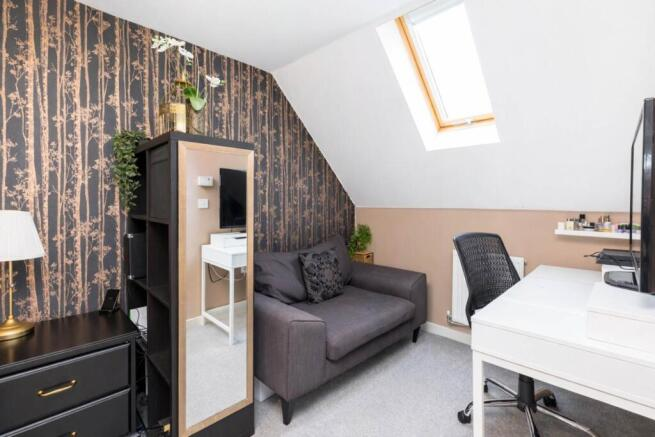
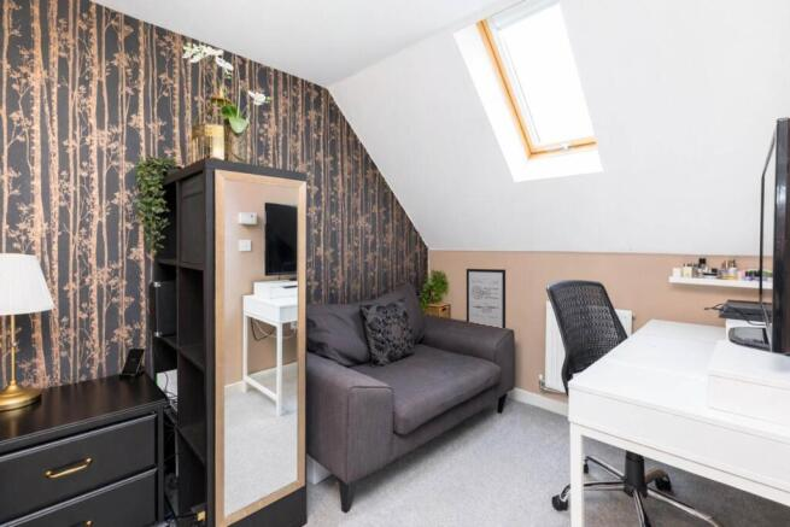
+ wall art (485, 299)
